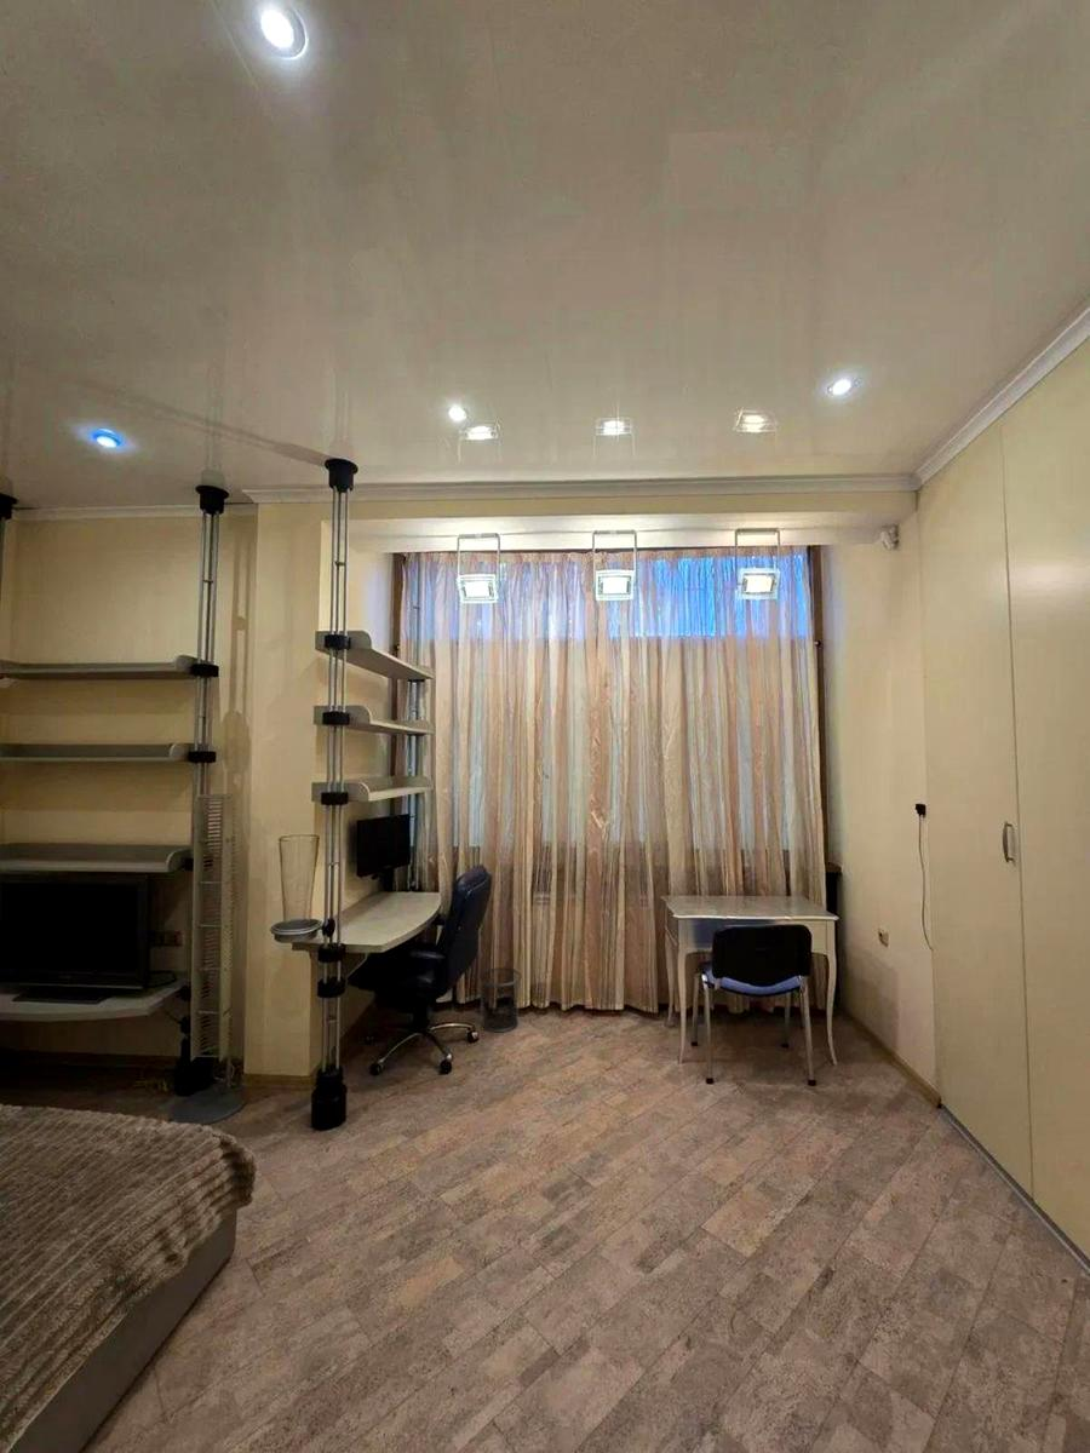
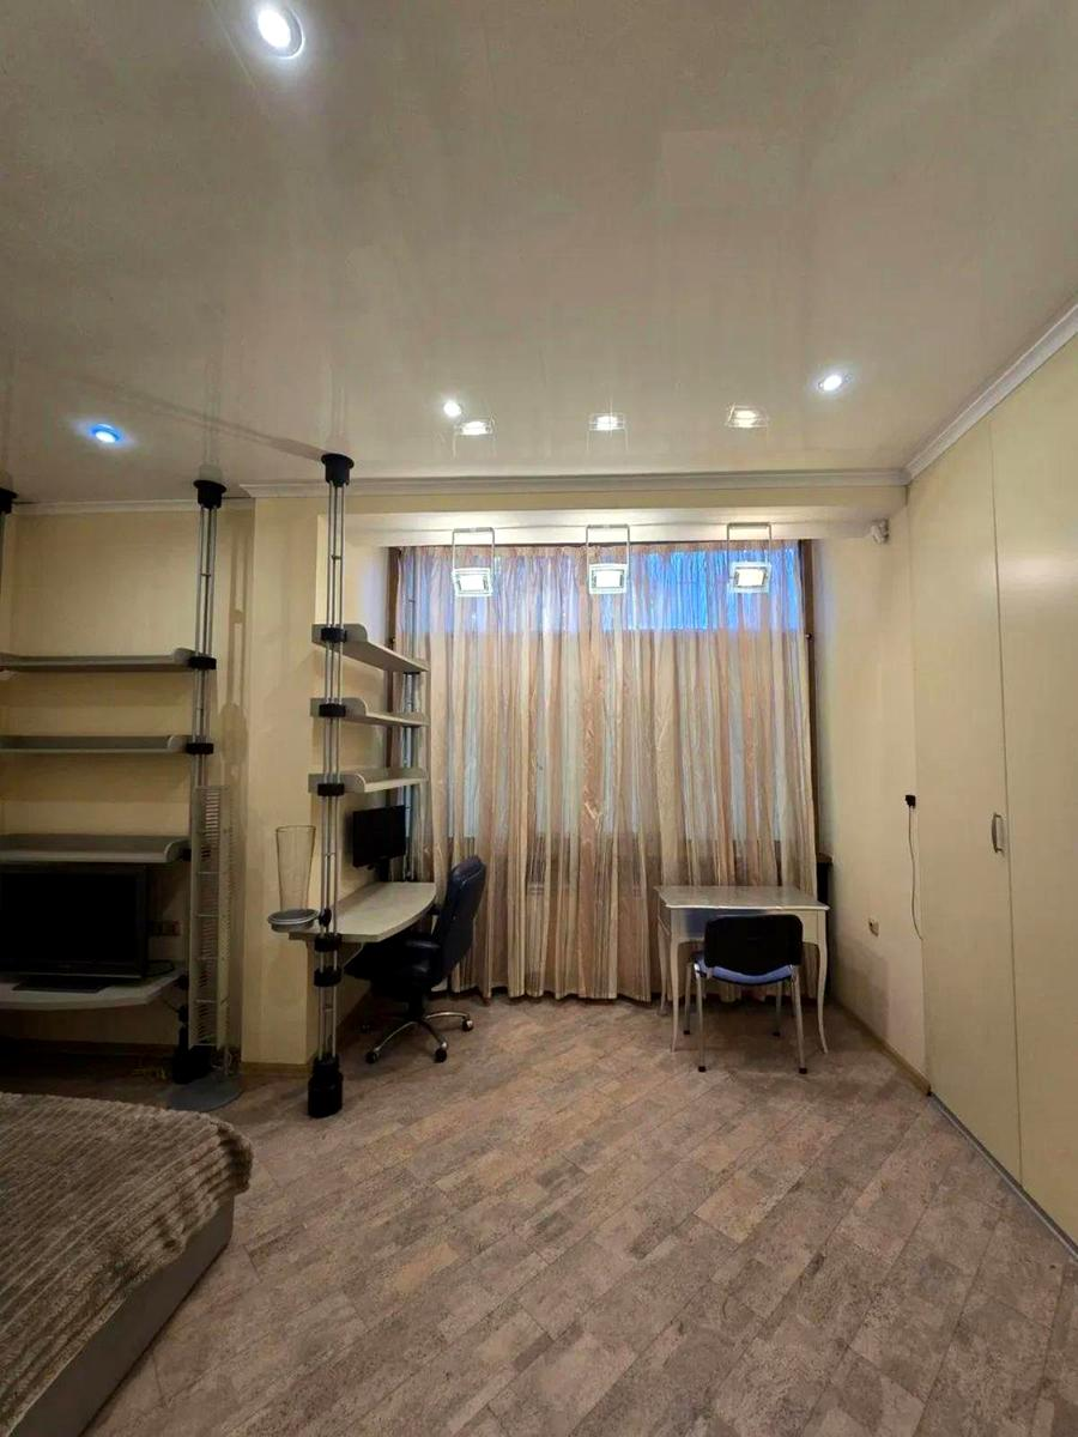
- waste bin (499, 999)
